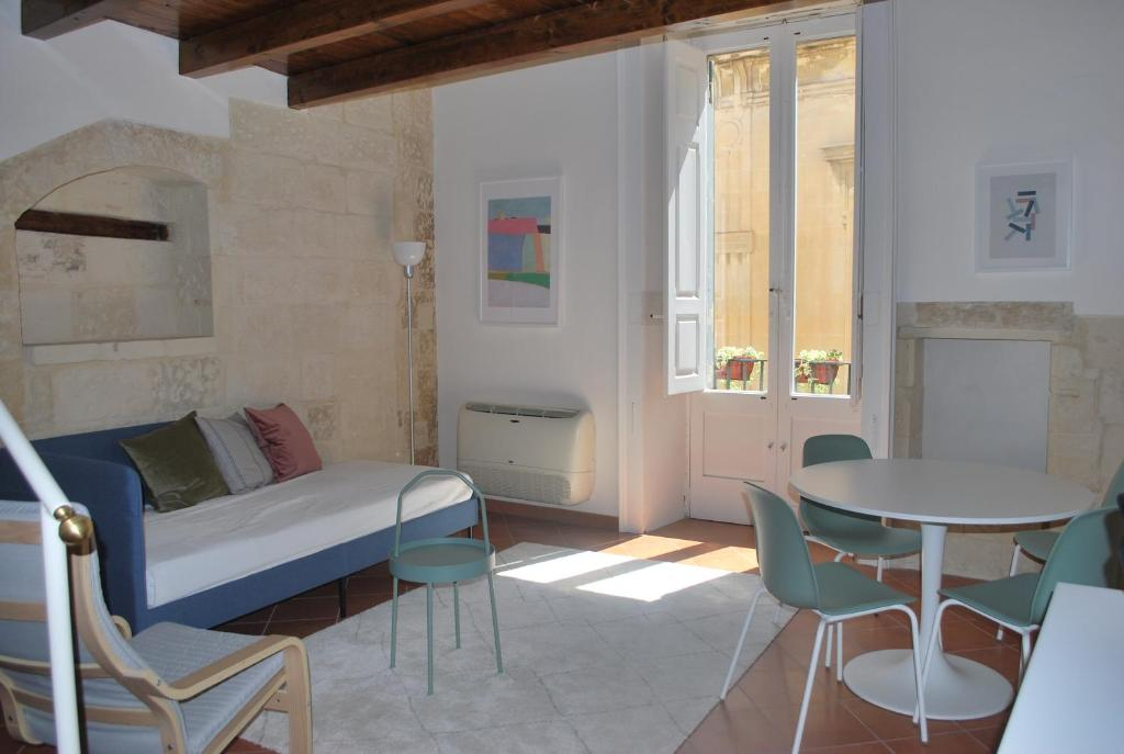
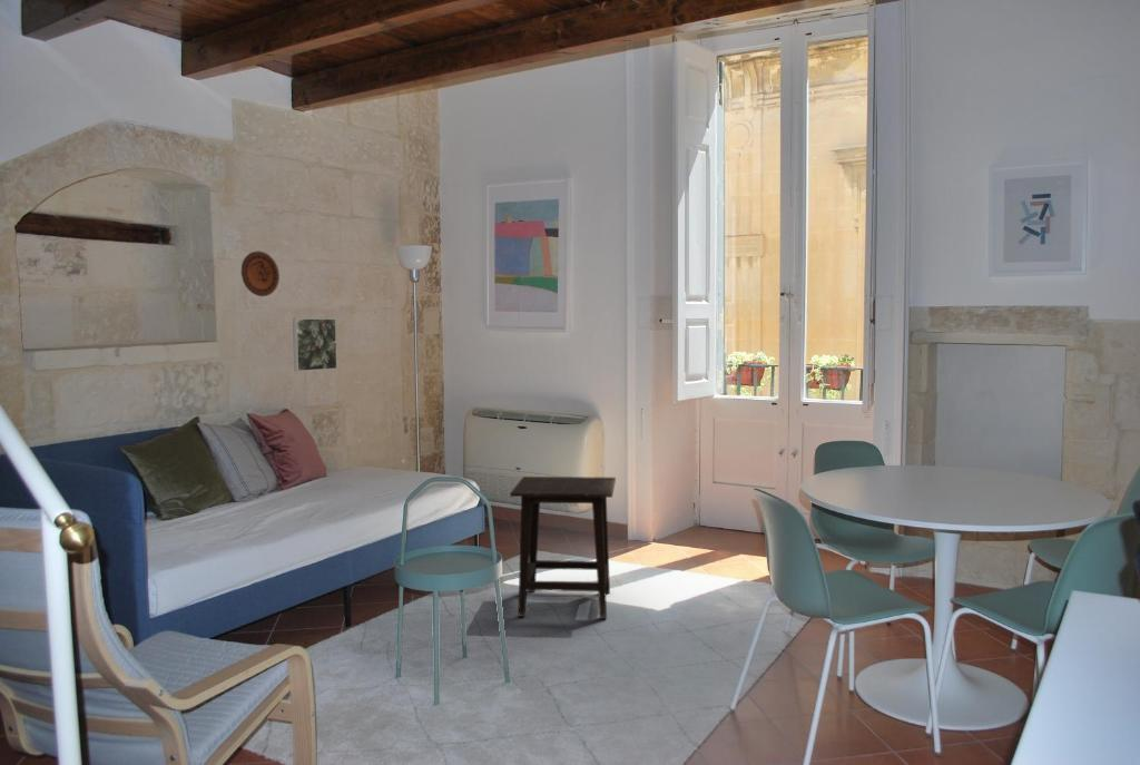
+ side table (566, 561)
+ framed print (315, 344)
+ decorative plate (259, 273)
